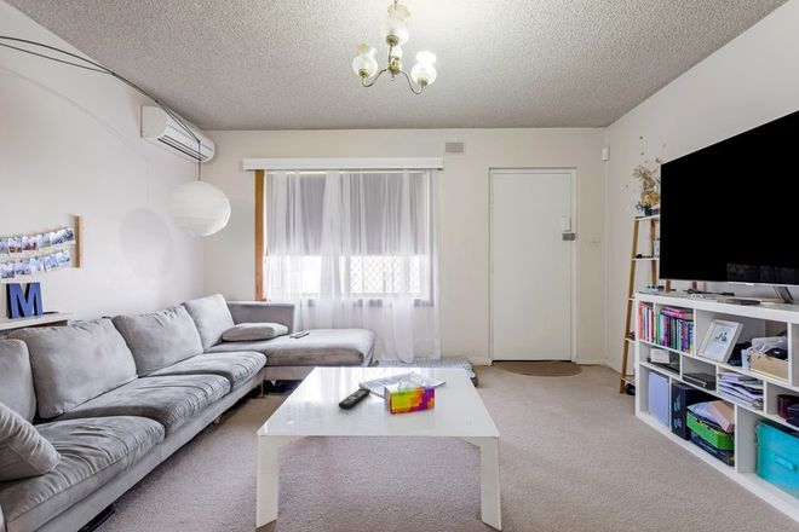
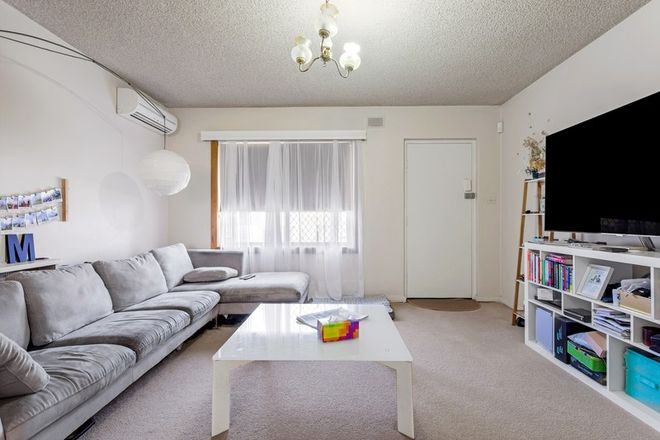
- remote control (355, 398)
